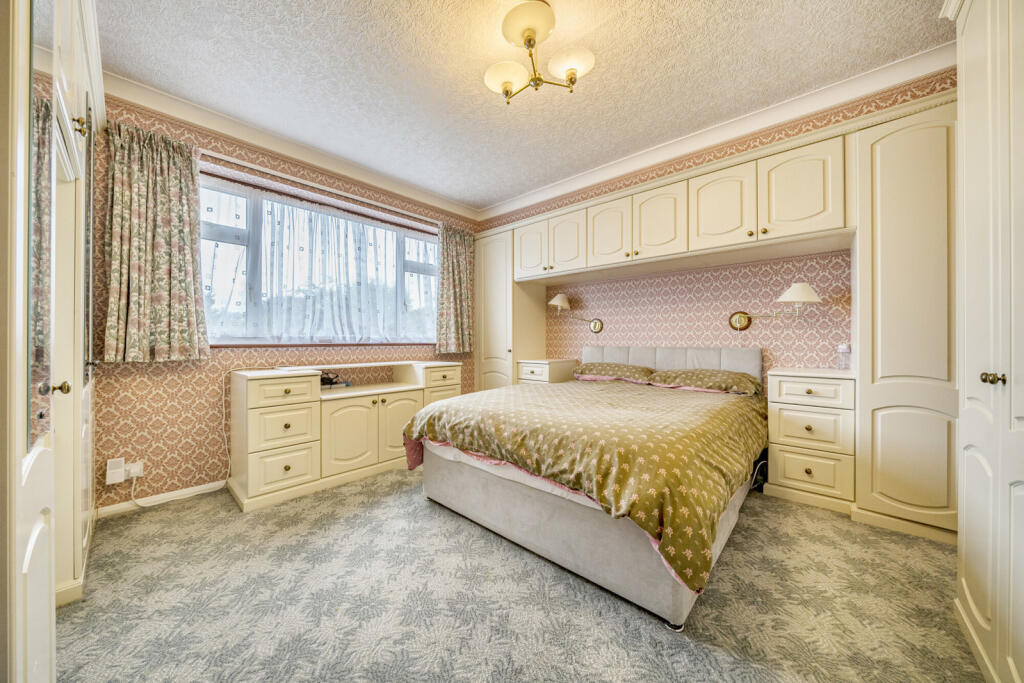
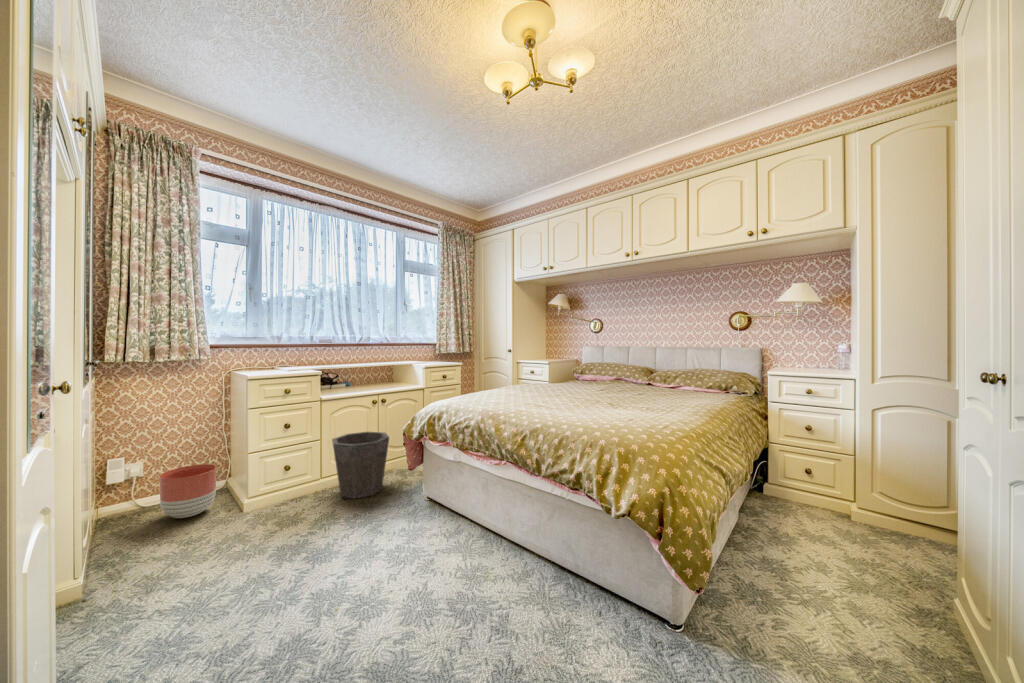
+ planter (189, 492)
+ waste bin (361, 464)
